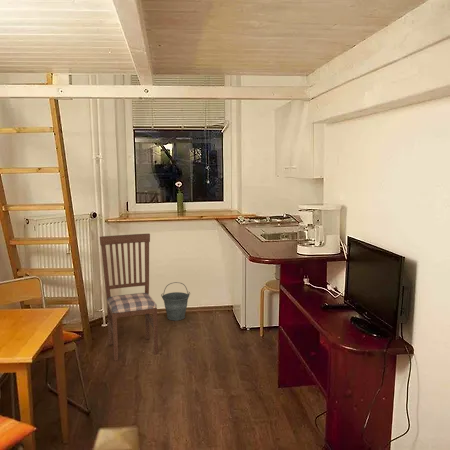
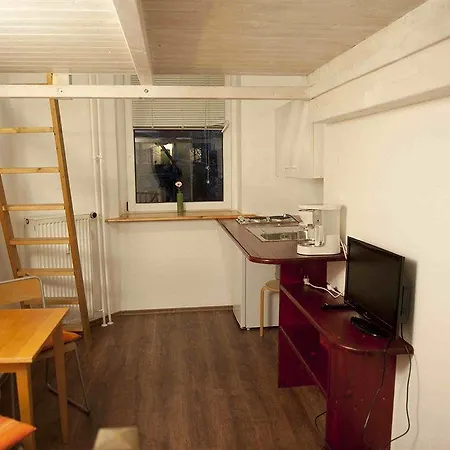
- dining chair (130, 294)
- bucket (175, 299)
